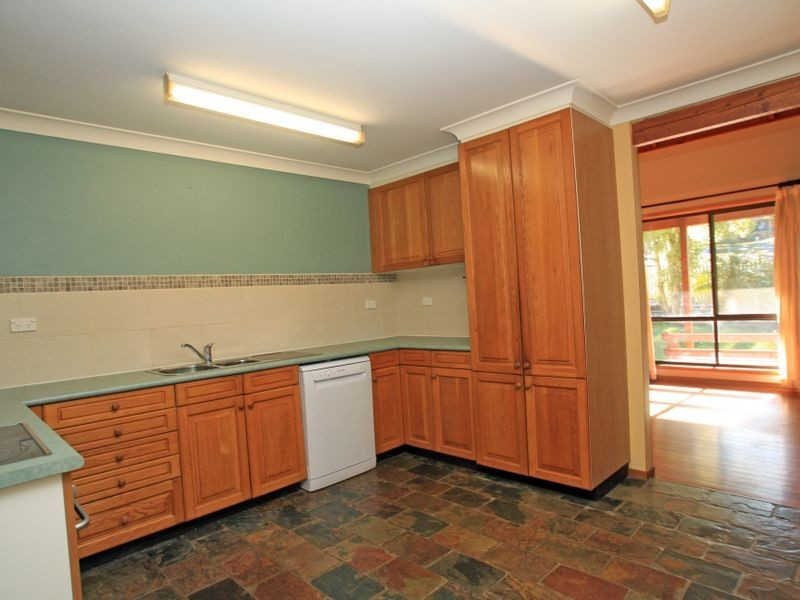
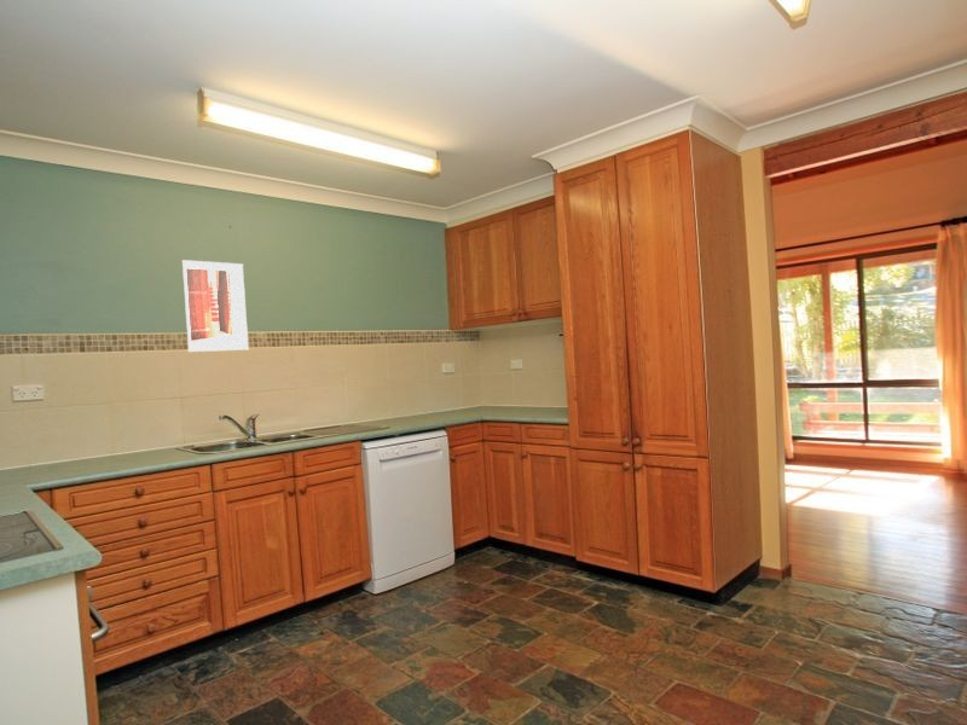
+ wall art (216, 306)
